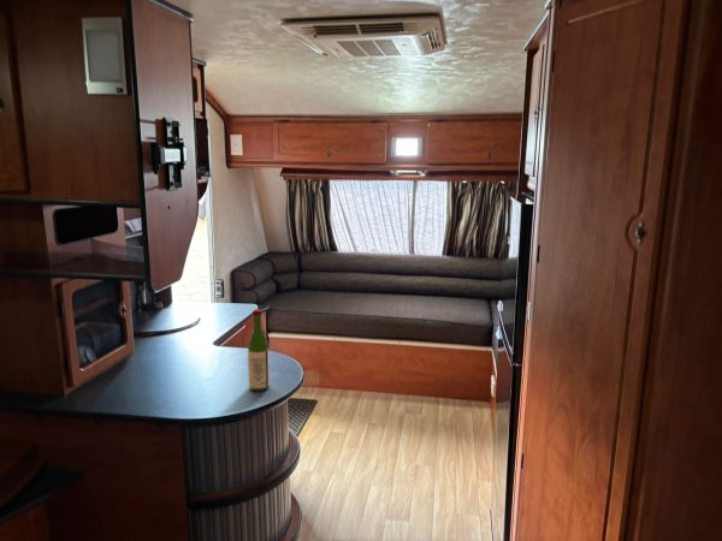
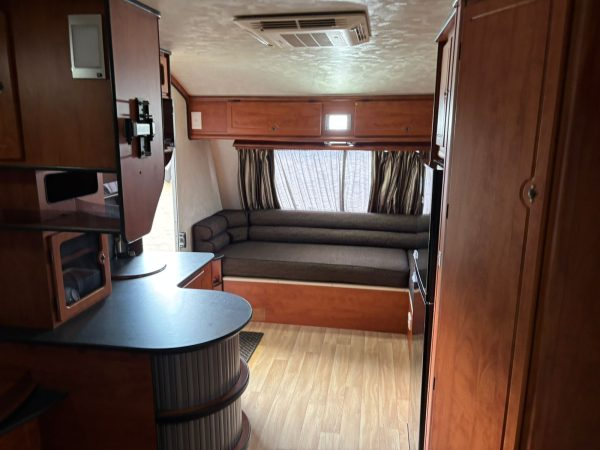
- wine bottle (258, 349)
